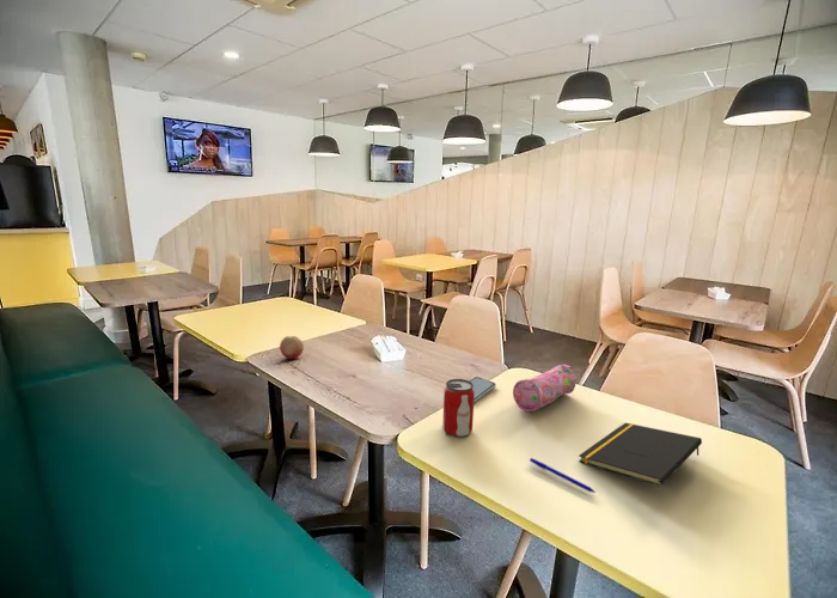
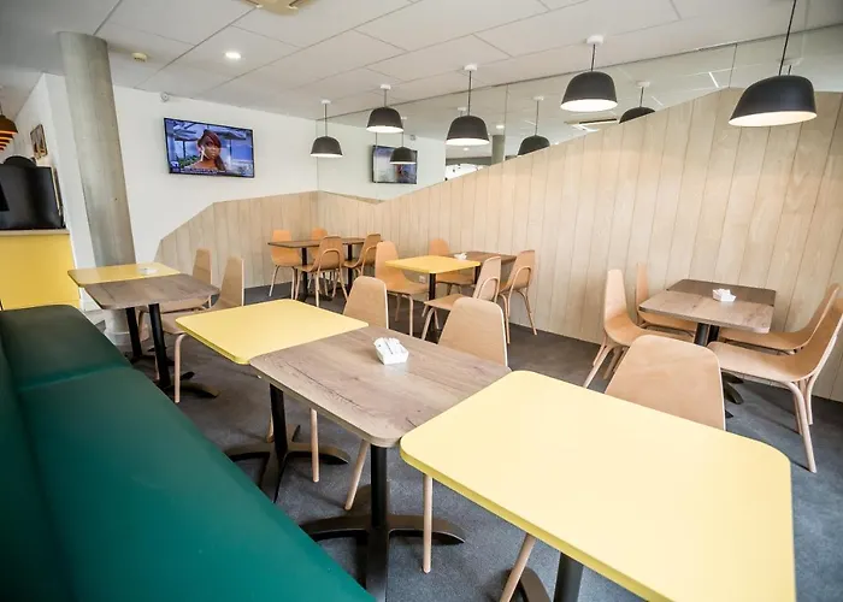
- notepad (640, 450)
- beverage can (458, 407)
- fruit (292, 347)
- pencil case (545, 385)
- pen (561, 475)
- smartphone (474, 389)
